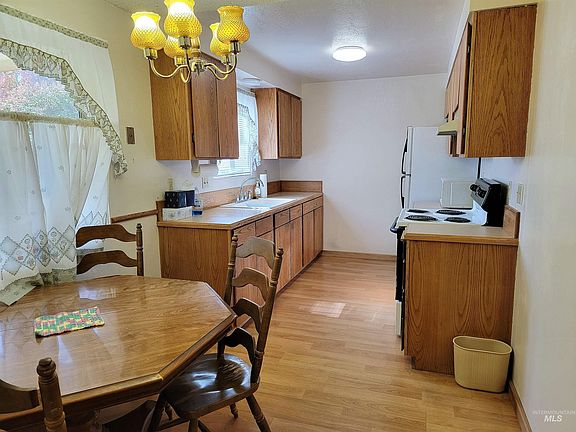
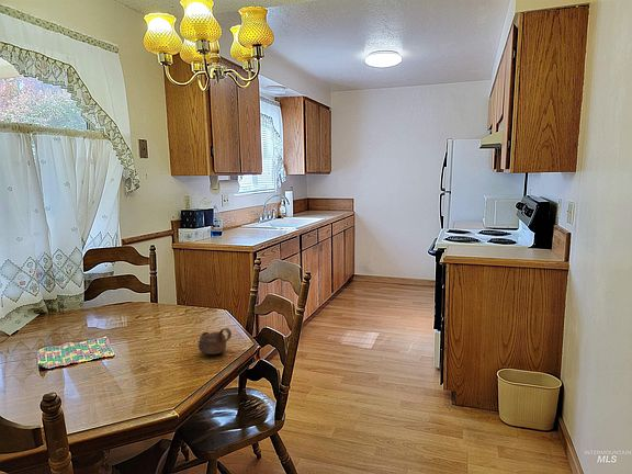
+ cup (213, 339)
